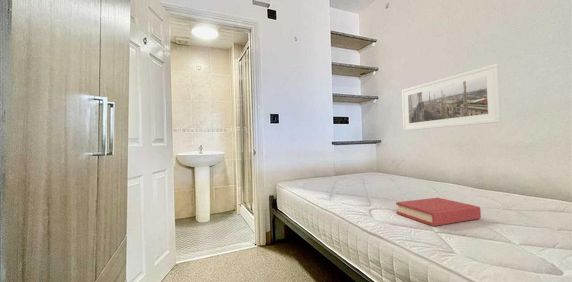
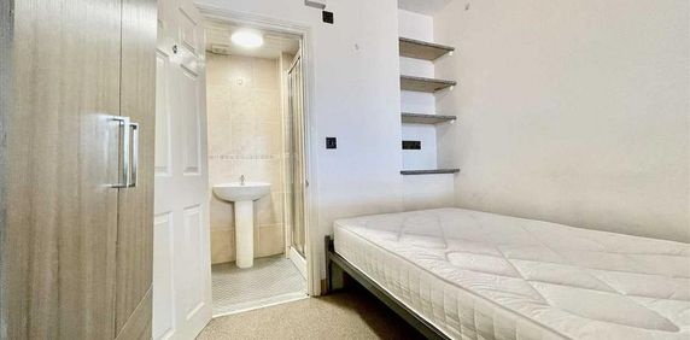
- hardback book (436, 210)
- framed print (442, 103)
